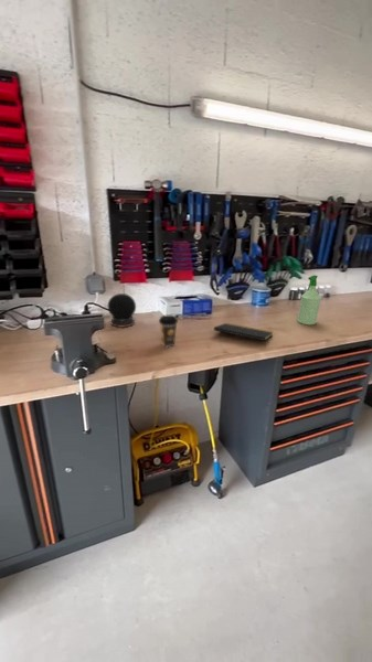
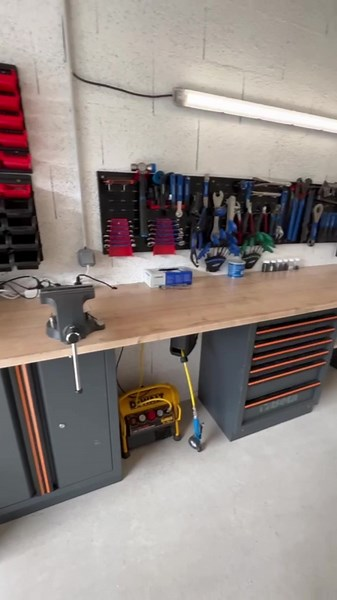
- spray bottle (310, 299)
- coffee cup (168, 331)
- notepad (243, 331)
- speaker (121, 309)
